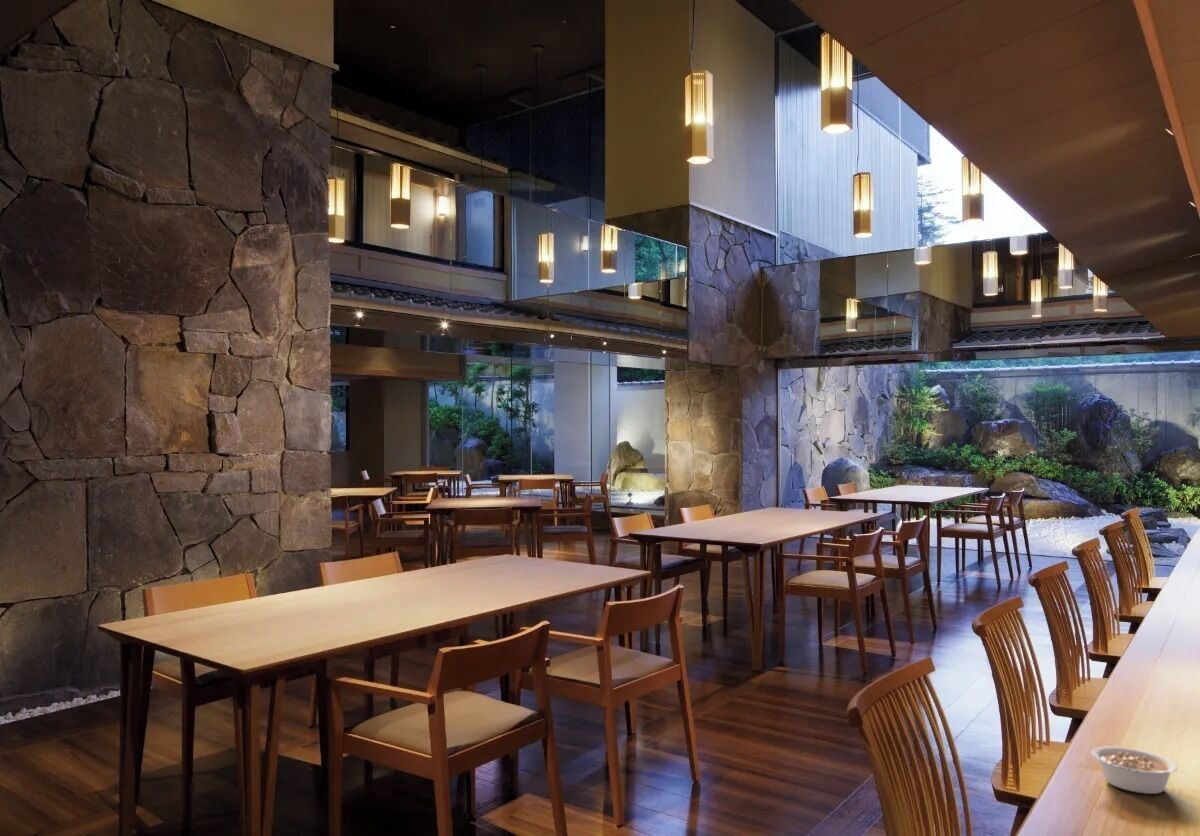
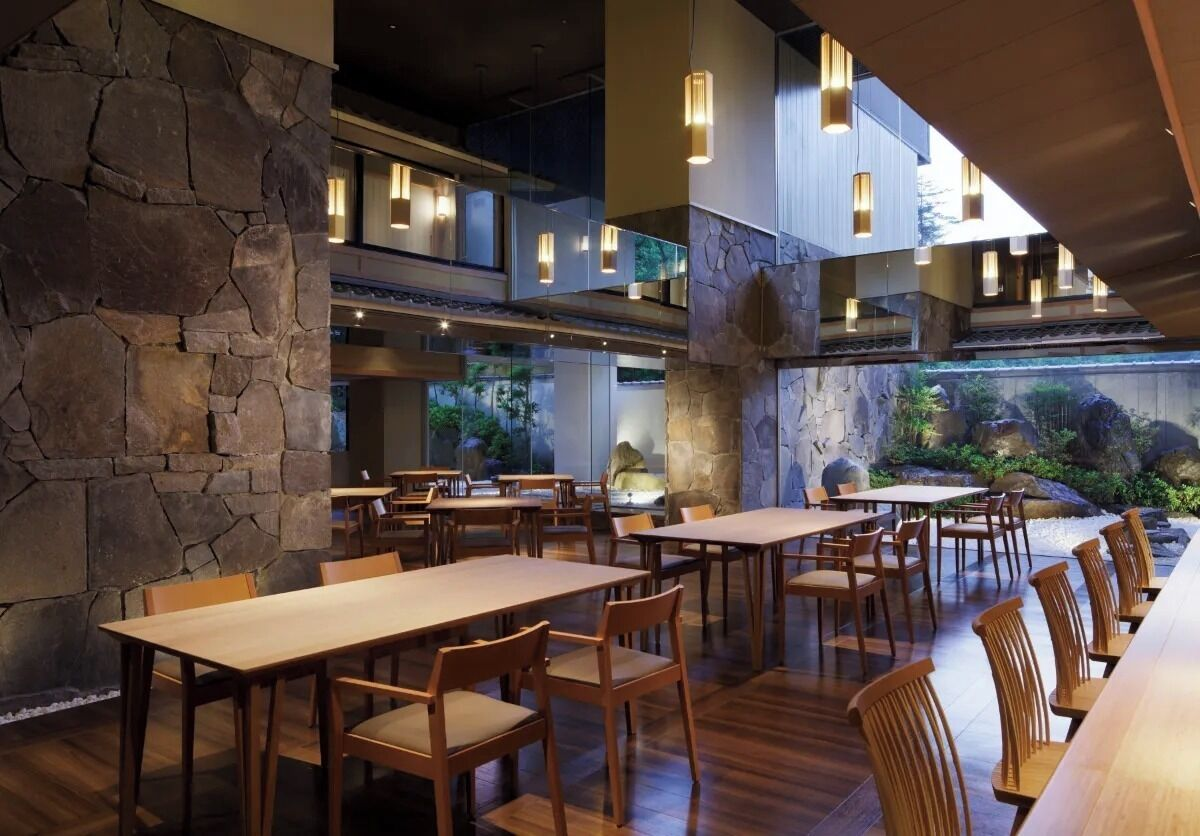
- legume (1137, 769)
